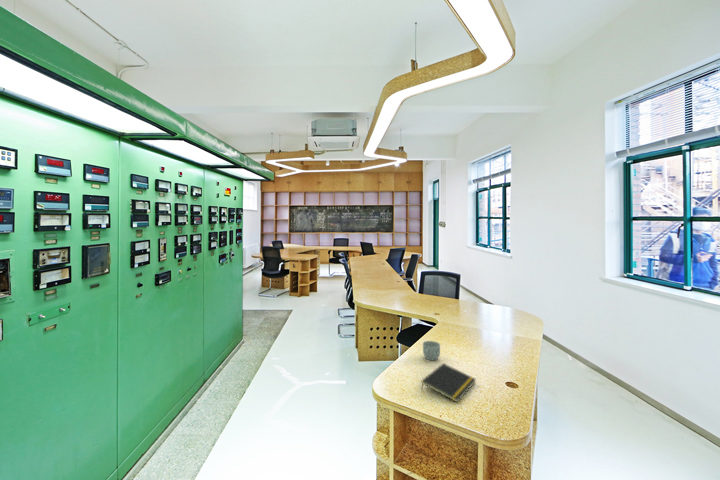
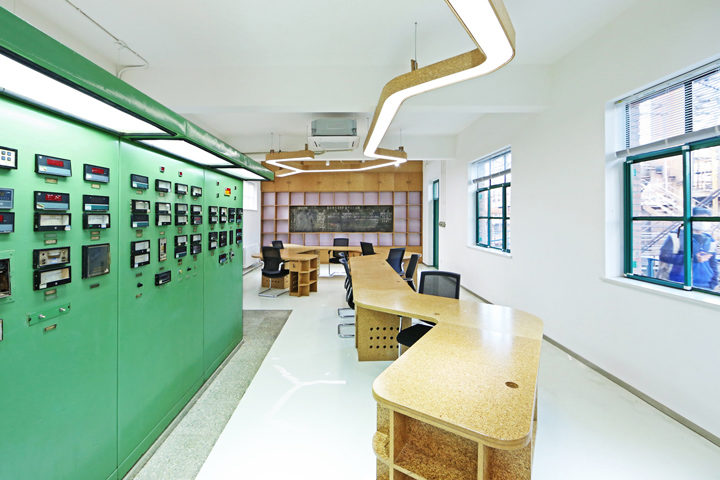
- notepad (449, 380)
- mug (430, 351)
